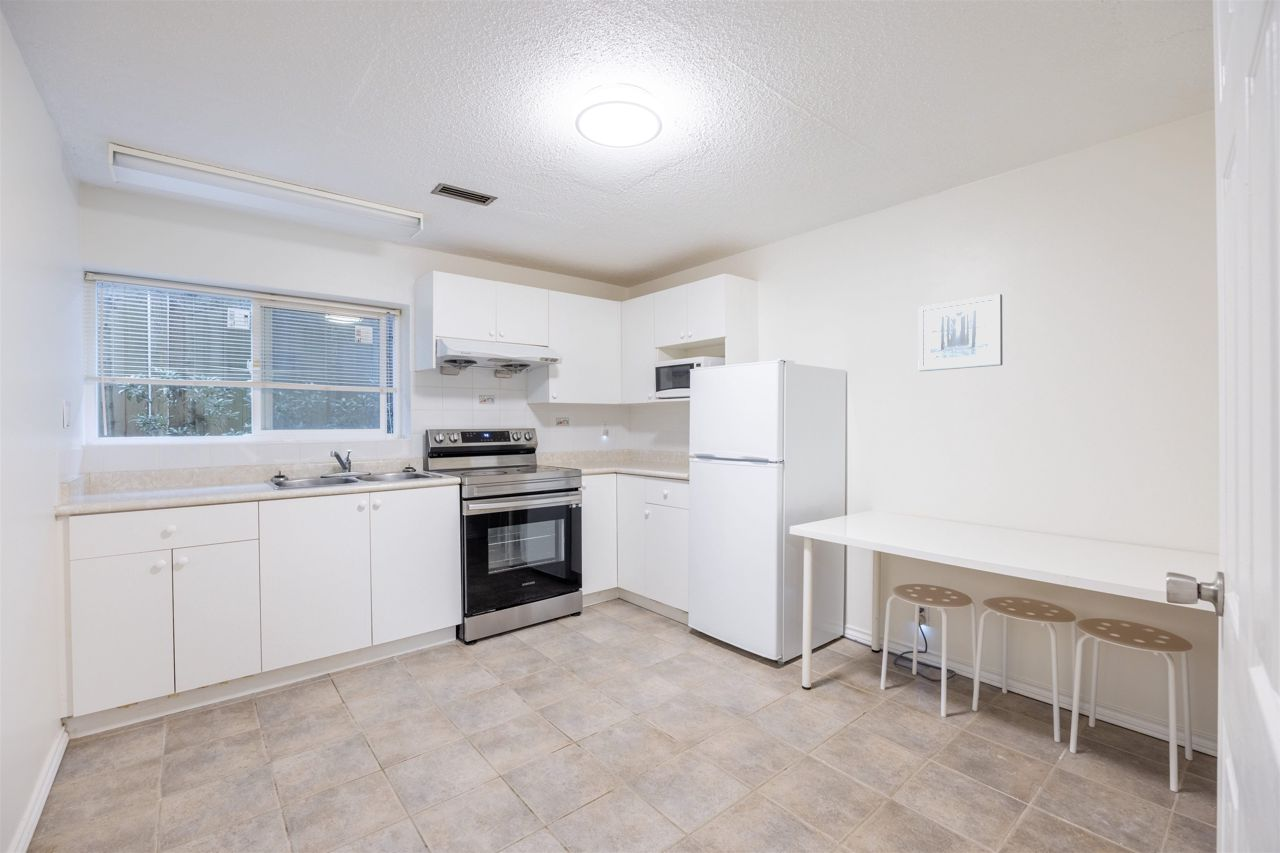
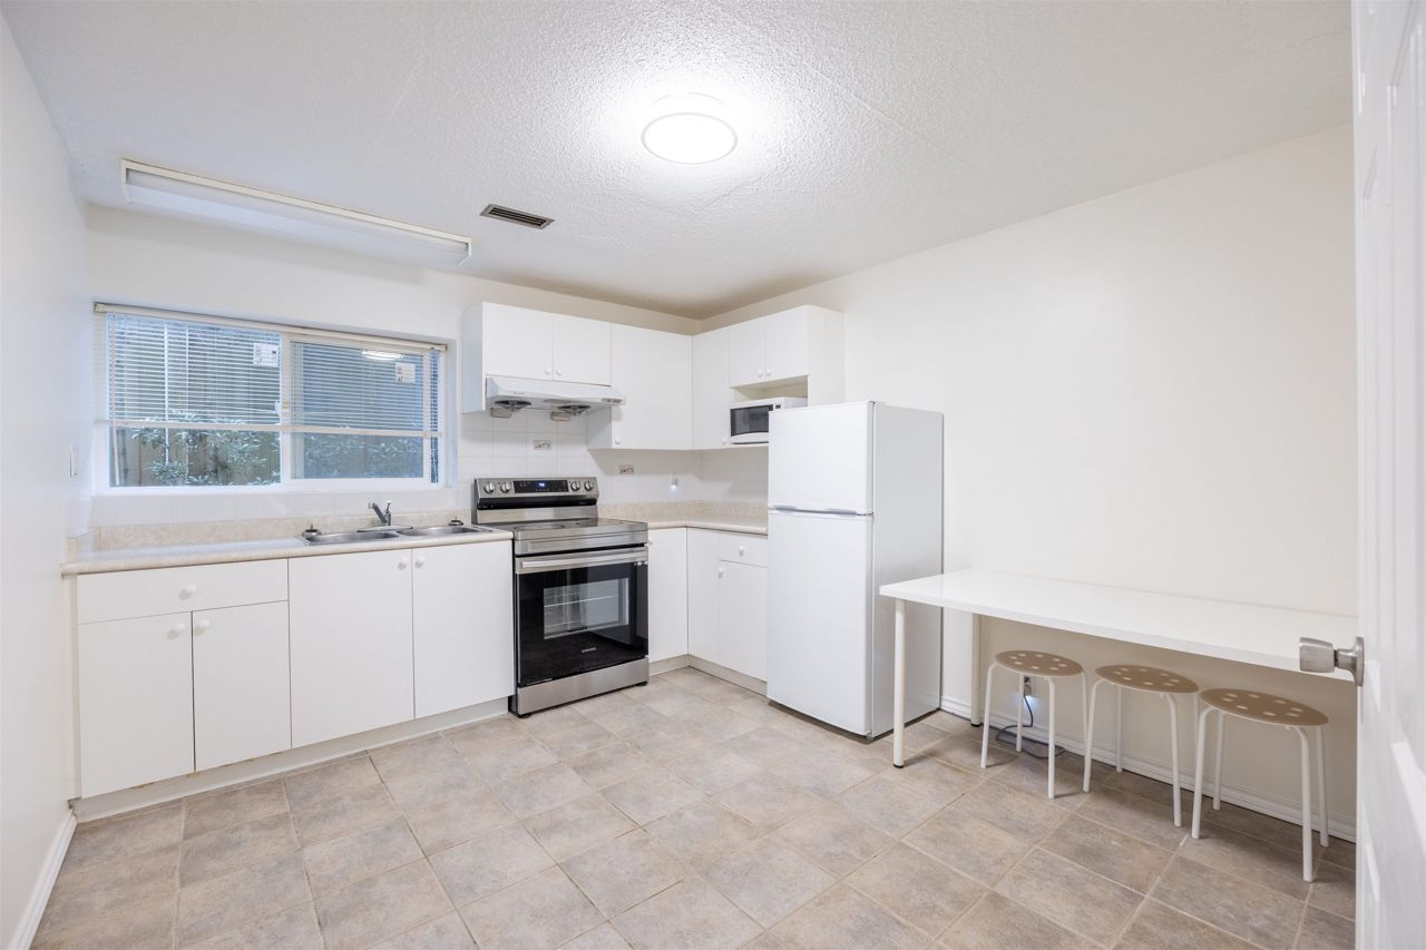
- wall art (958, 334)
